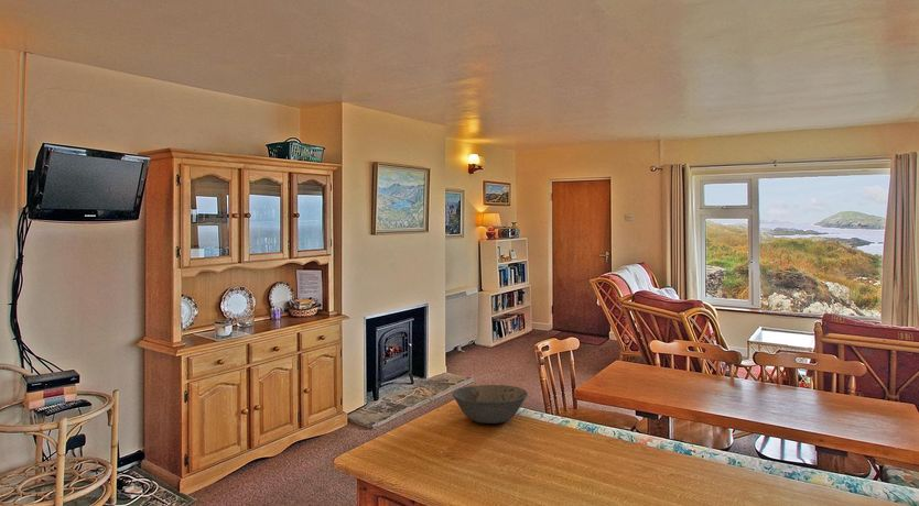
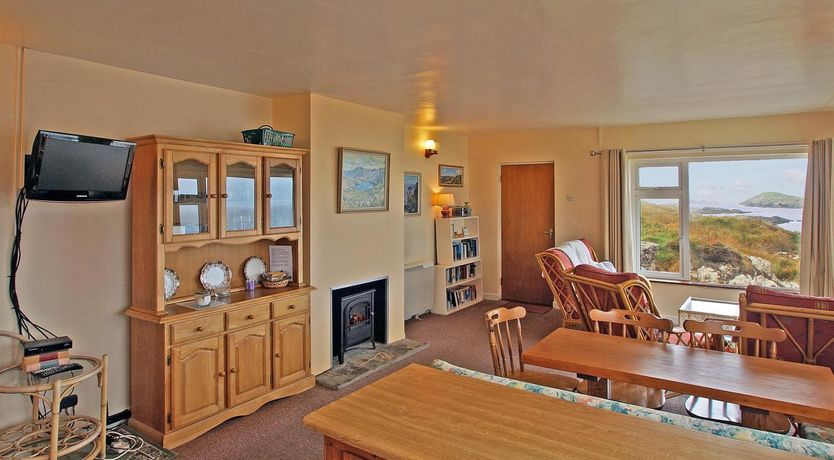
- bowl (489, 405)
